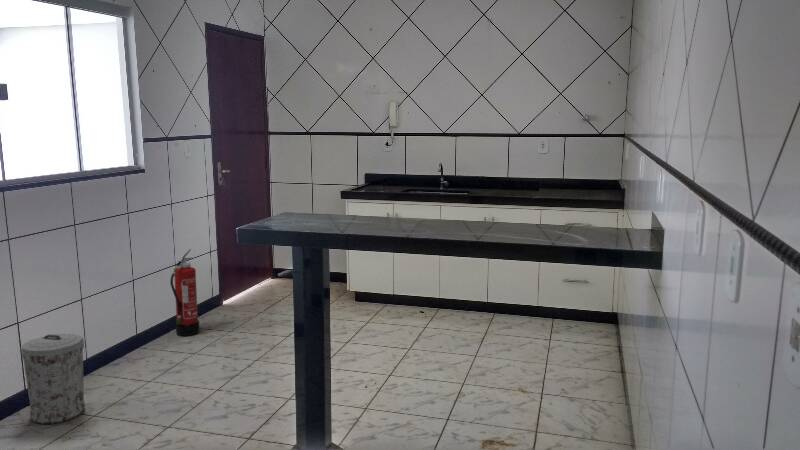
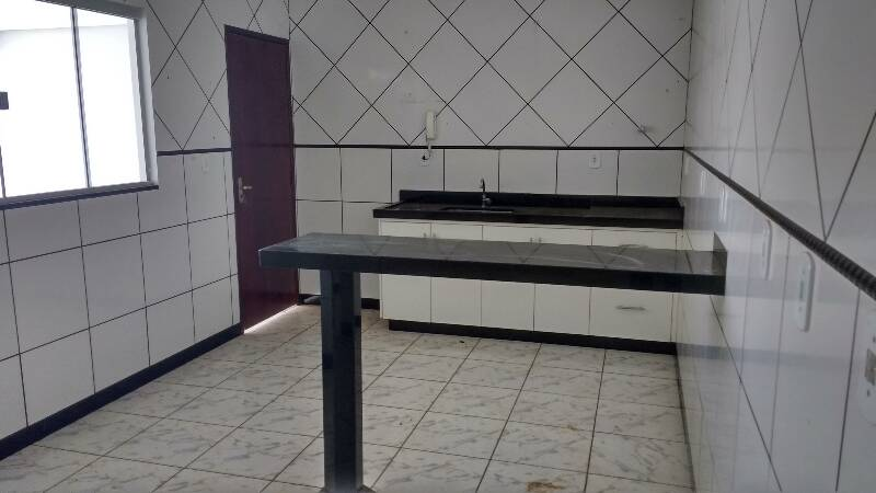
- trash can (55, 374)
- fire extinguisher (183, 293)
